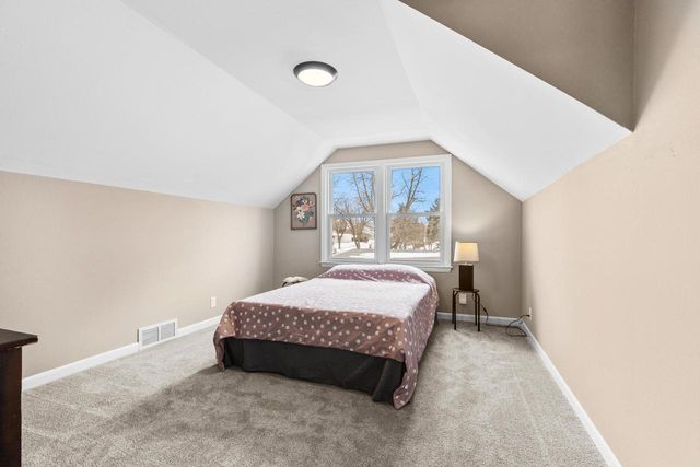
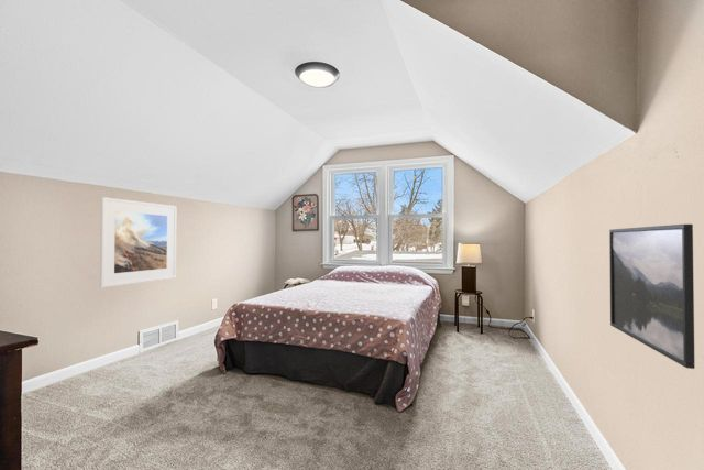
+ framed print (642, 284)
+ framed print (142, 242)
